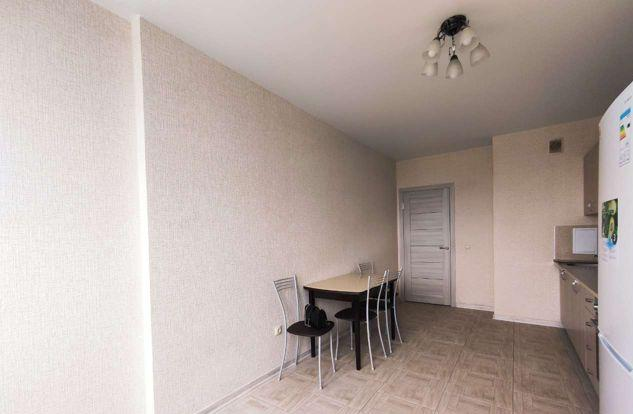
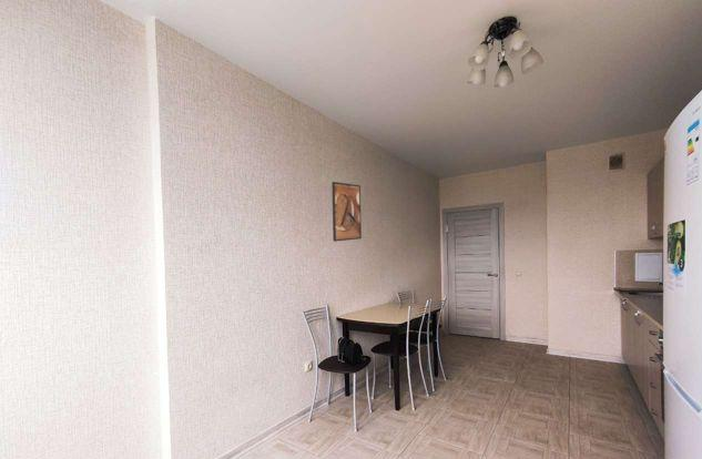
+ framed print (347, 212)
